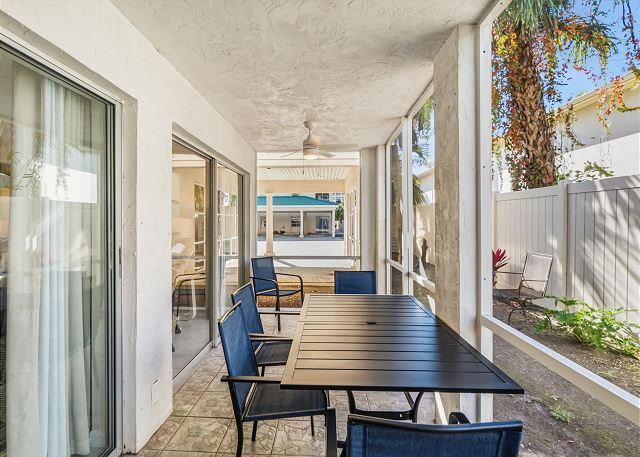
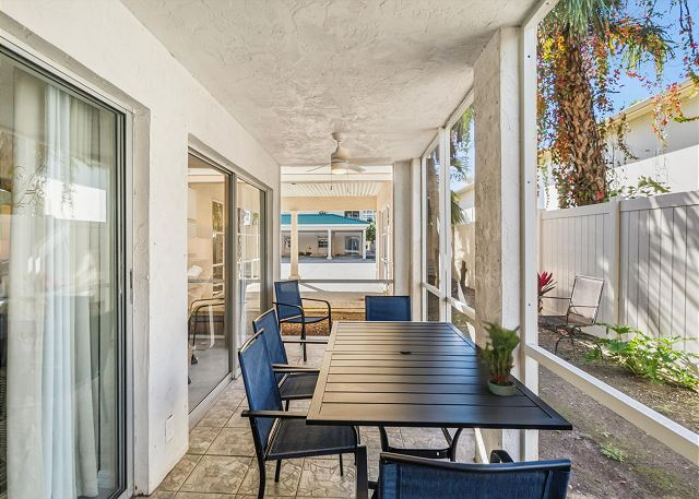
+ potted plant (496, 354)
